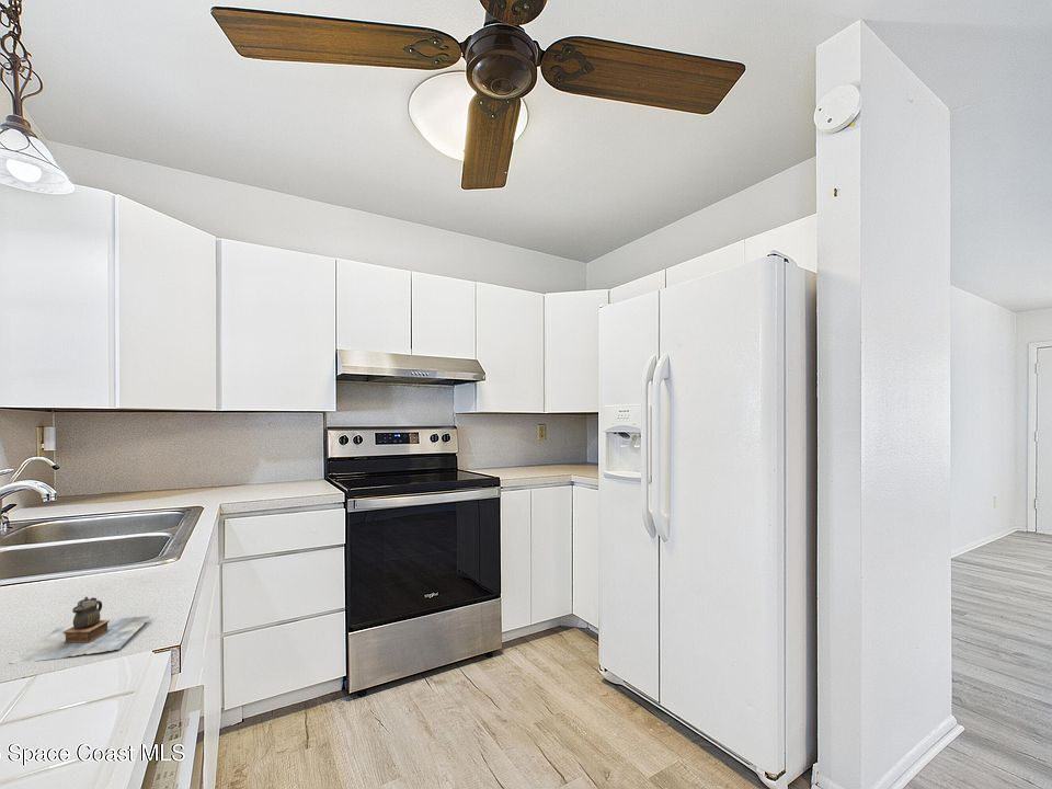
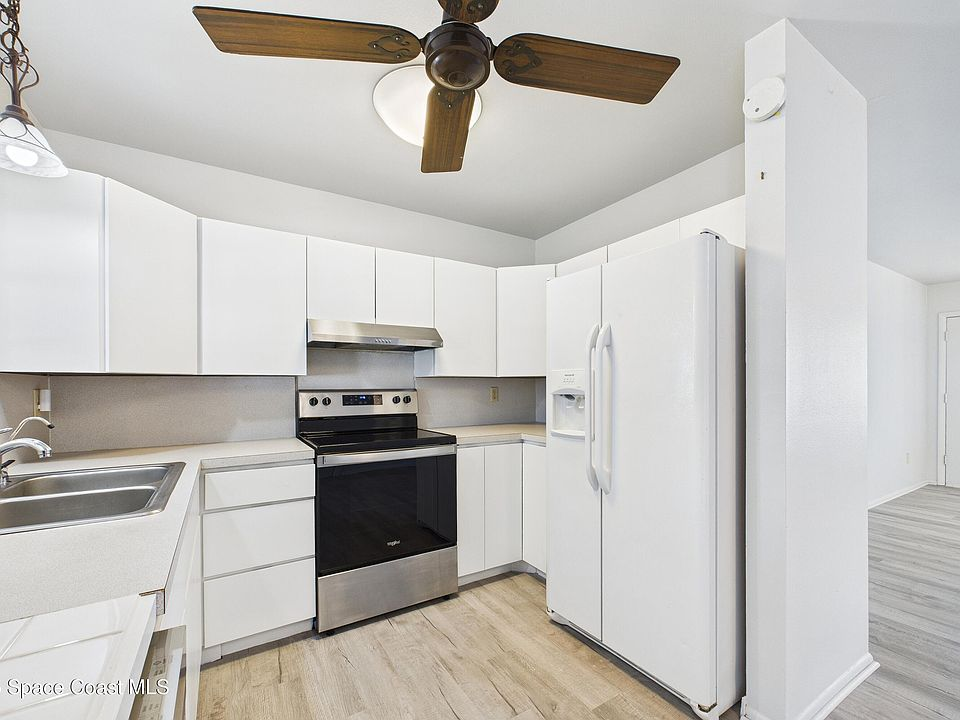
- teapot (85, 617)
